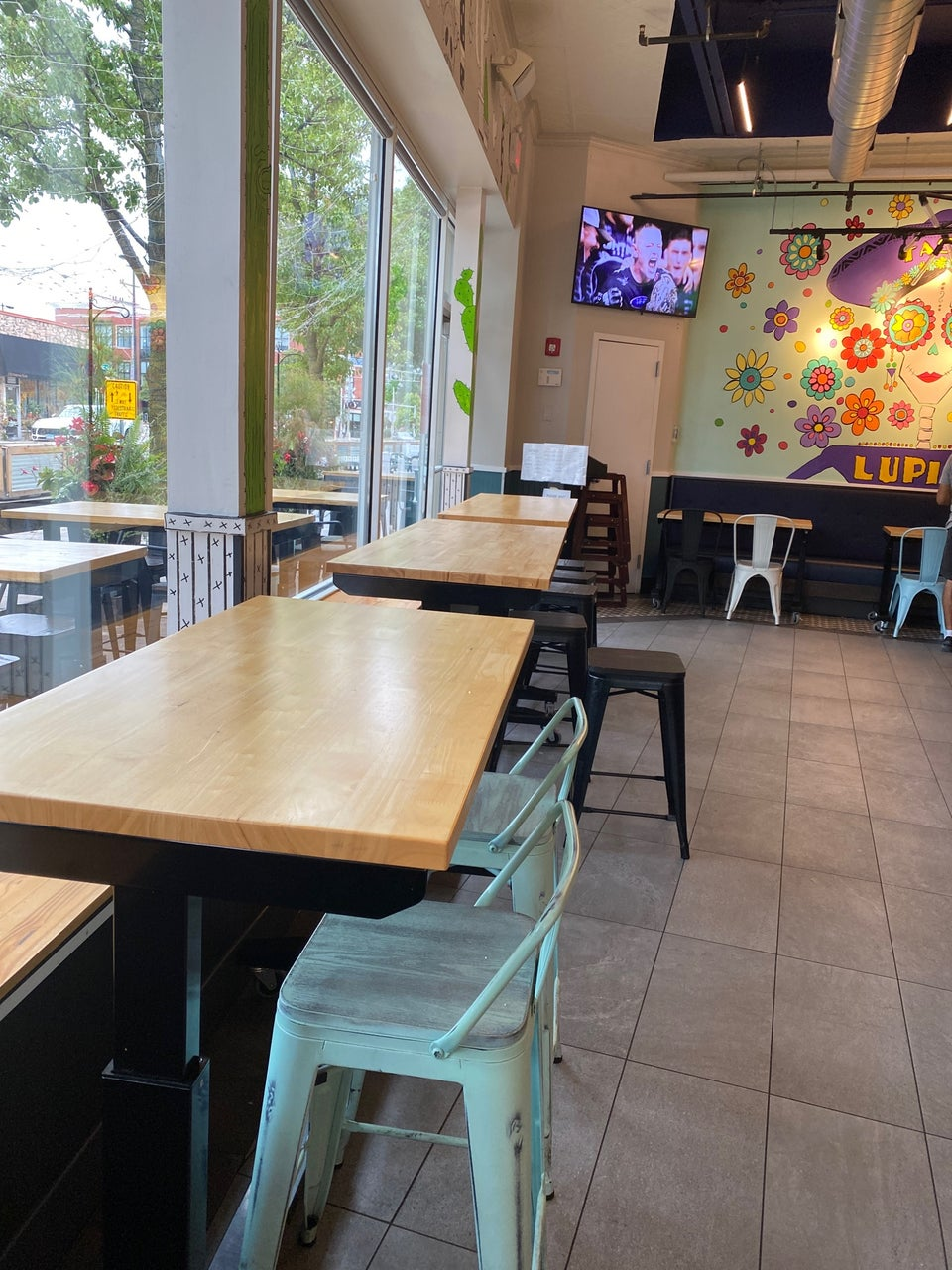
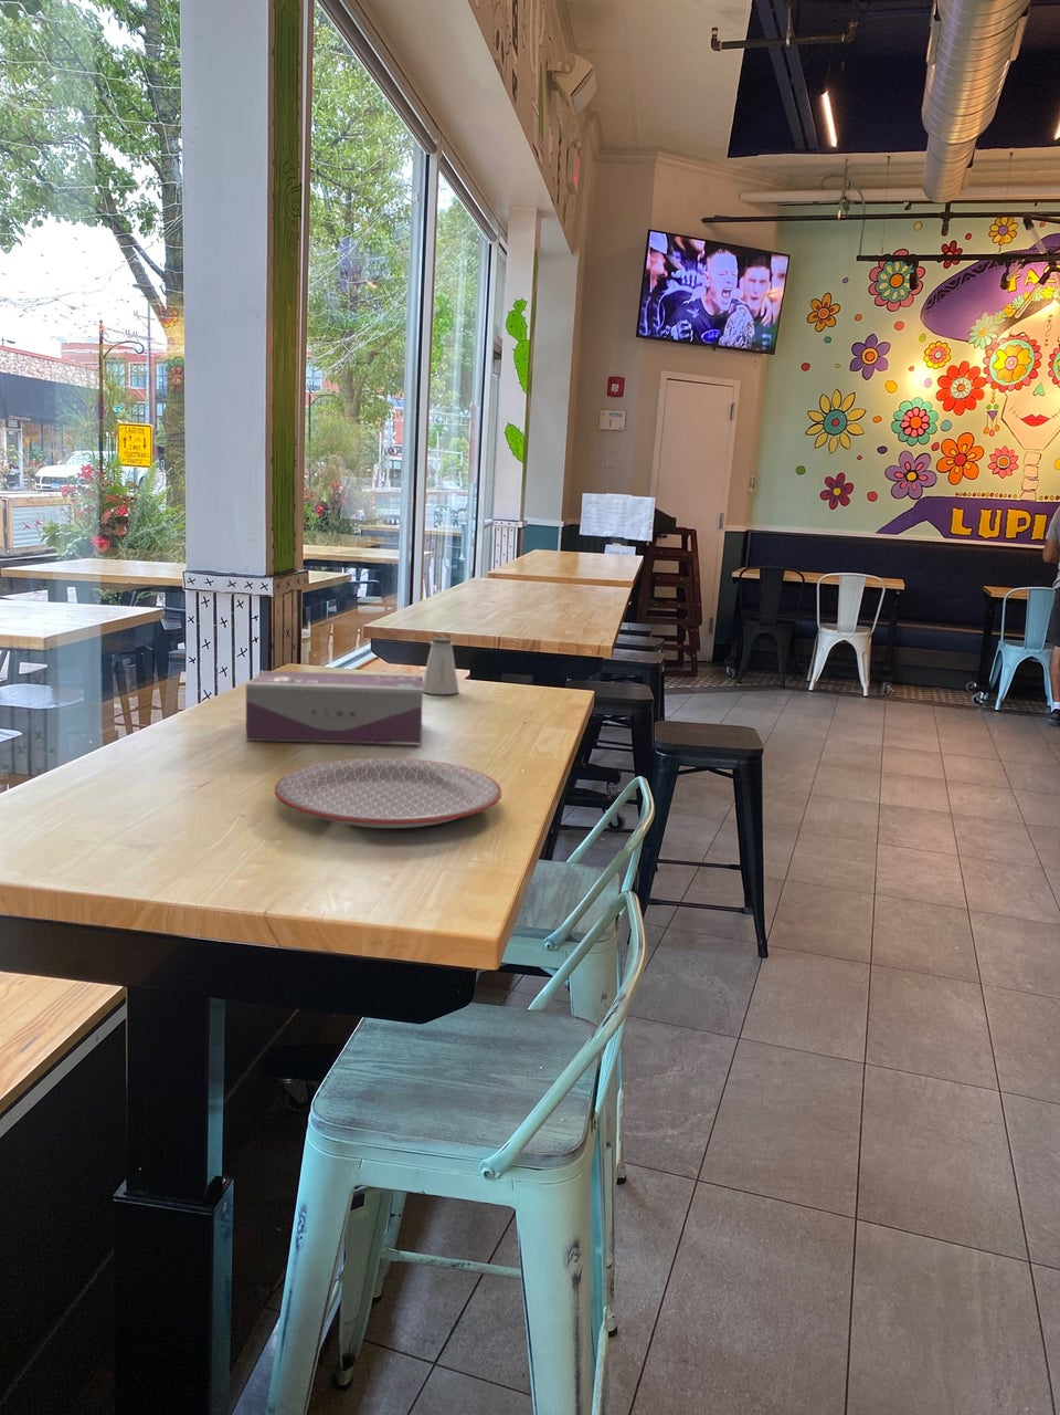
+ saltshaker (441, 664)
+ plate (389, 794)
+ tissue box (337, 704)
